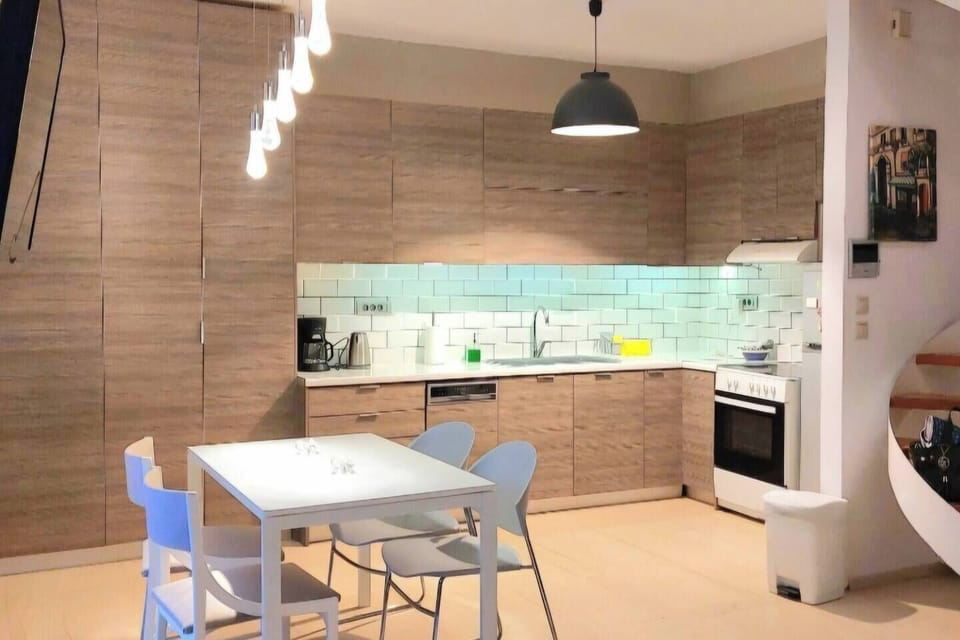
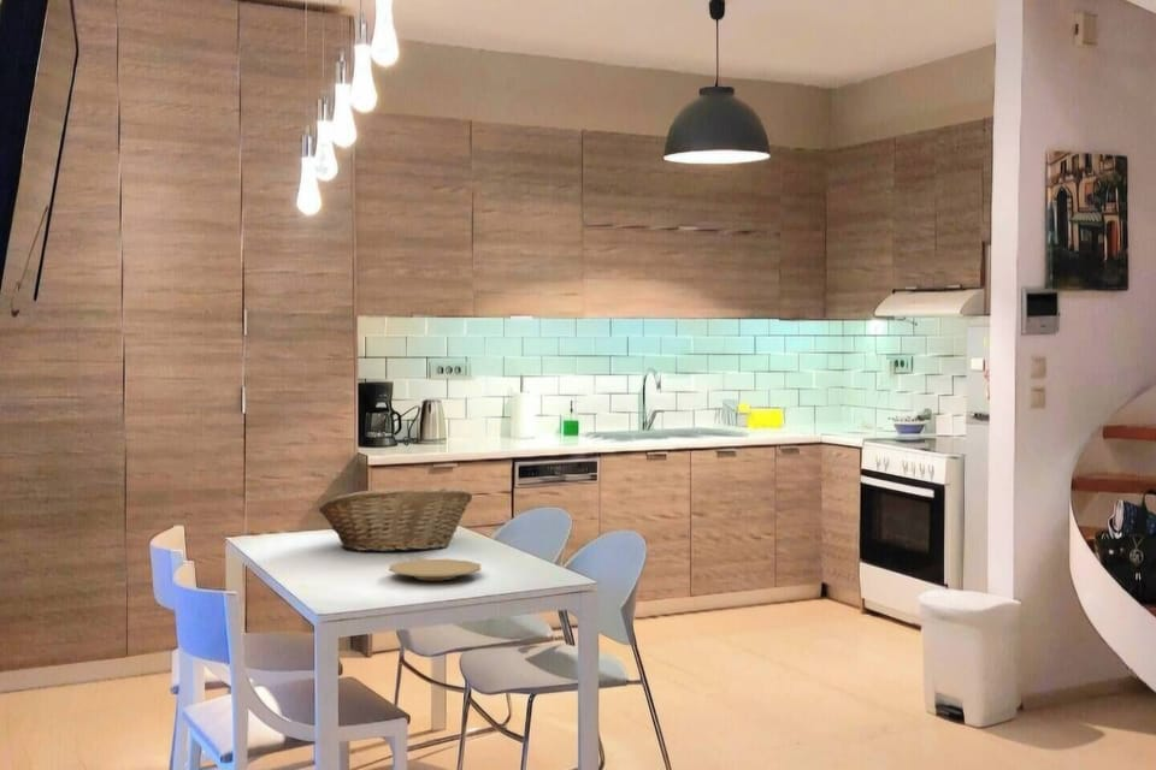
+ fruit basket (396, 515)
+ plate (435, 571)
